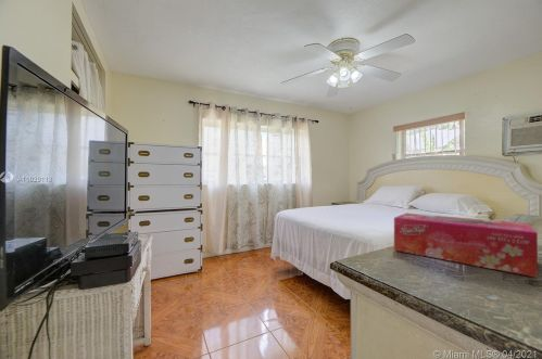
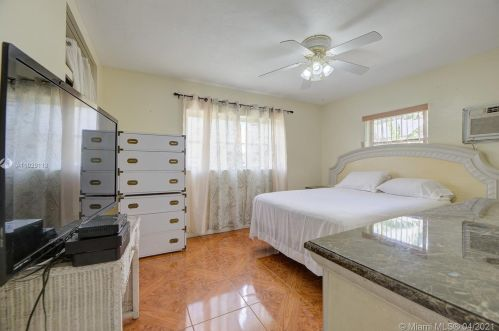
- tissue box (456, 238)
